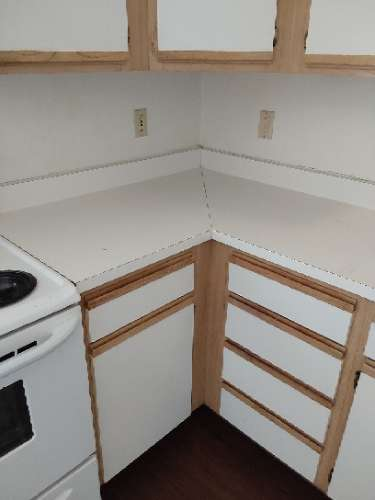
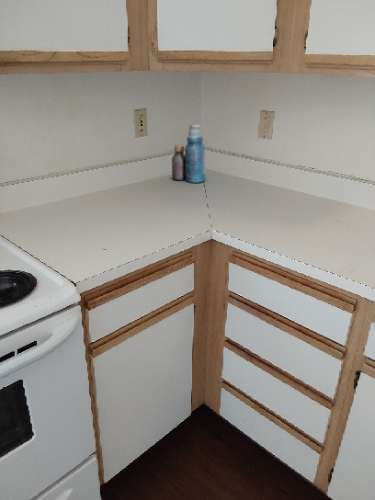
+ bottle (188, 152)
